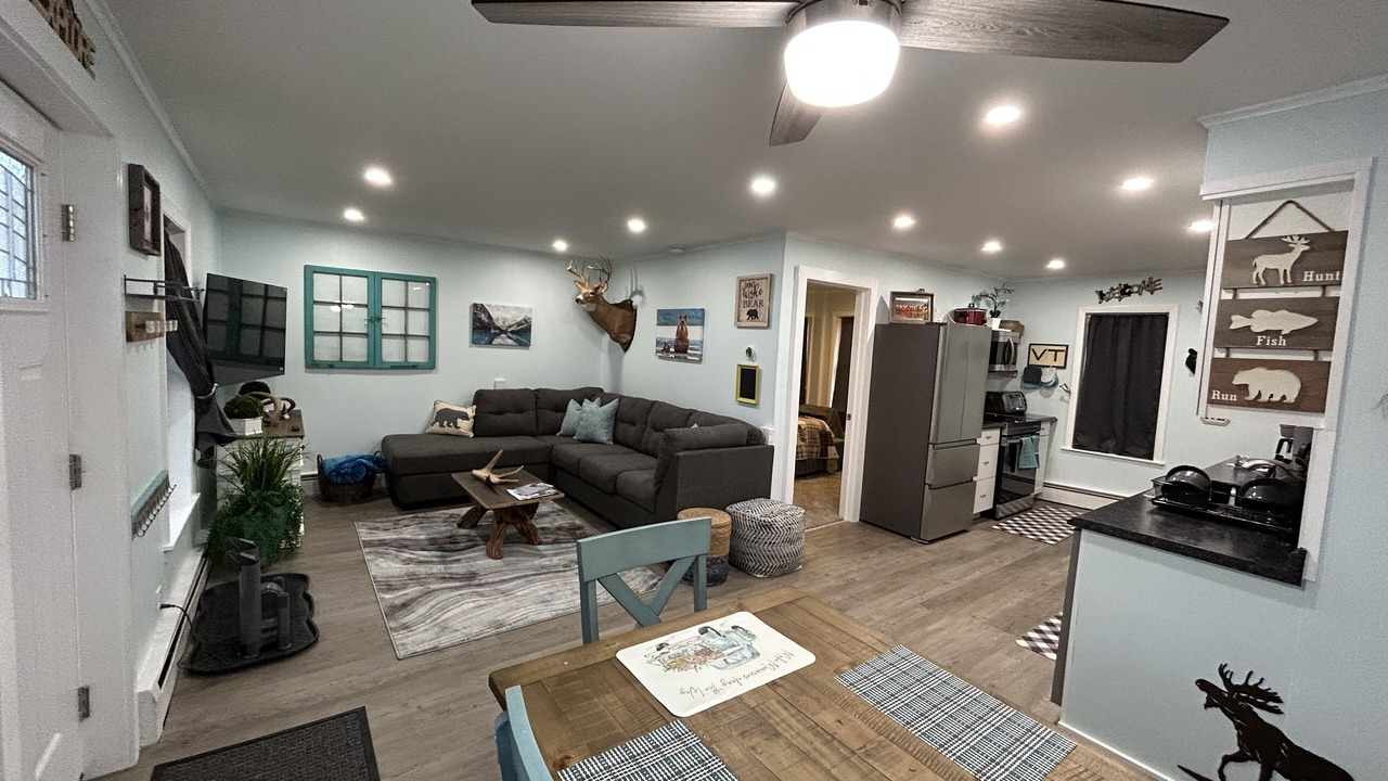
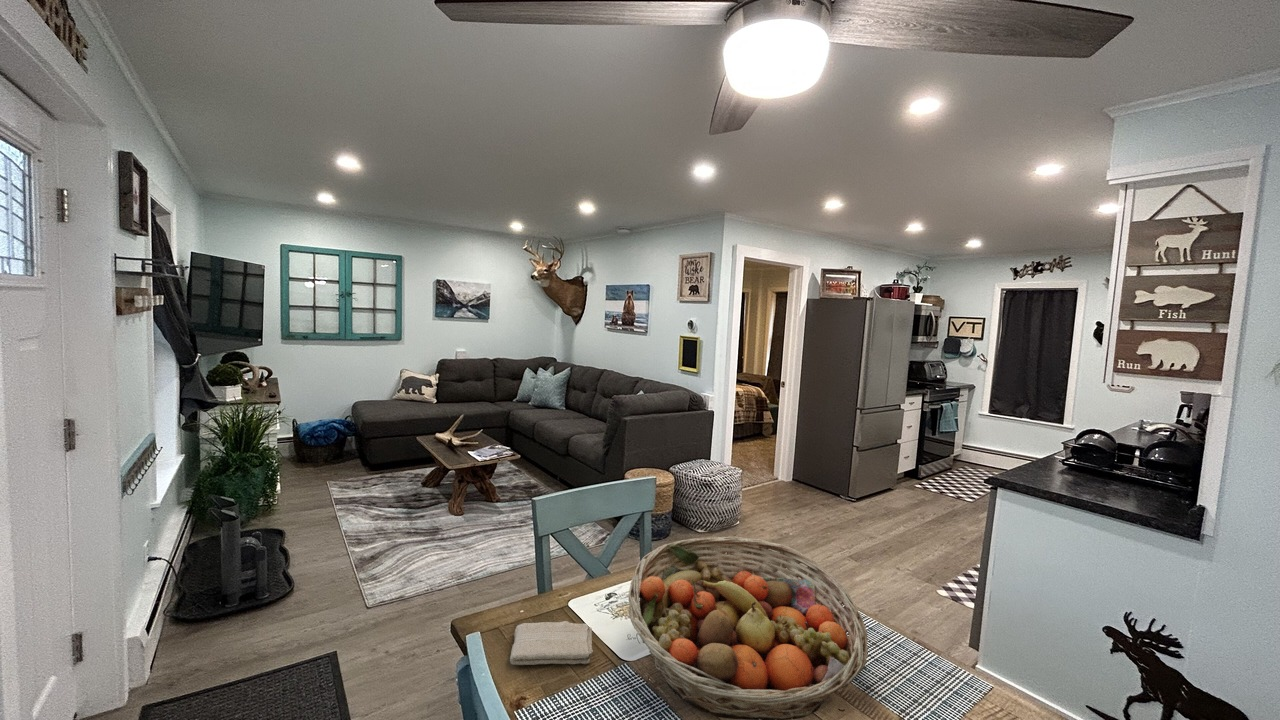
+ washcloth (552, 642)
+ fruit basket (741, 619)
